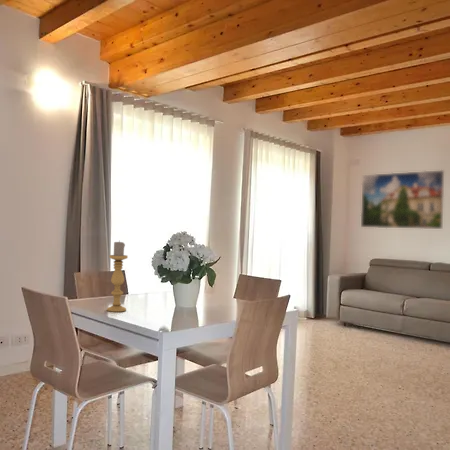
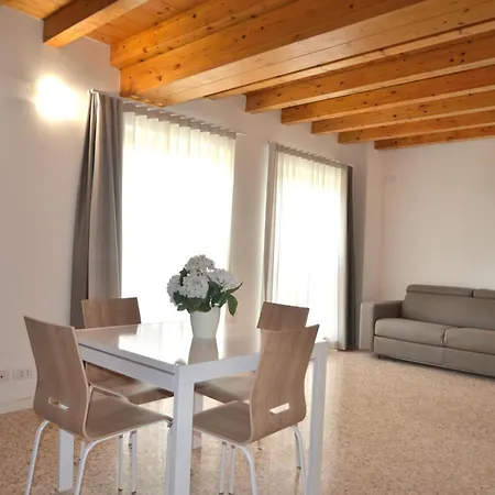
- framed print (400, 200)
- candle holder (117, 275)
